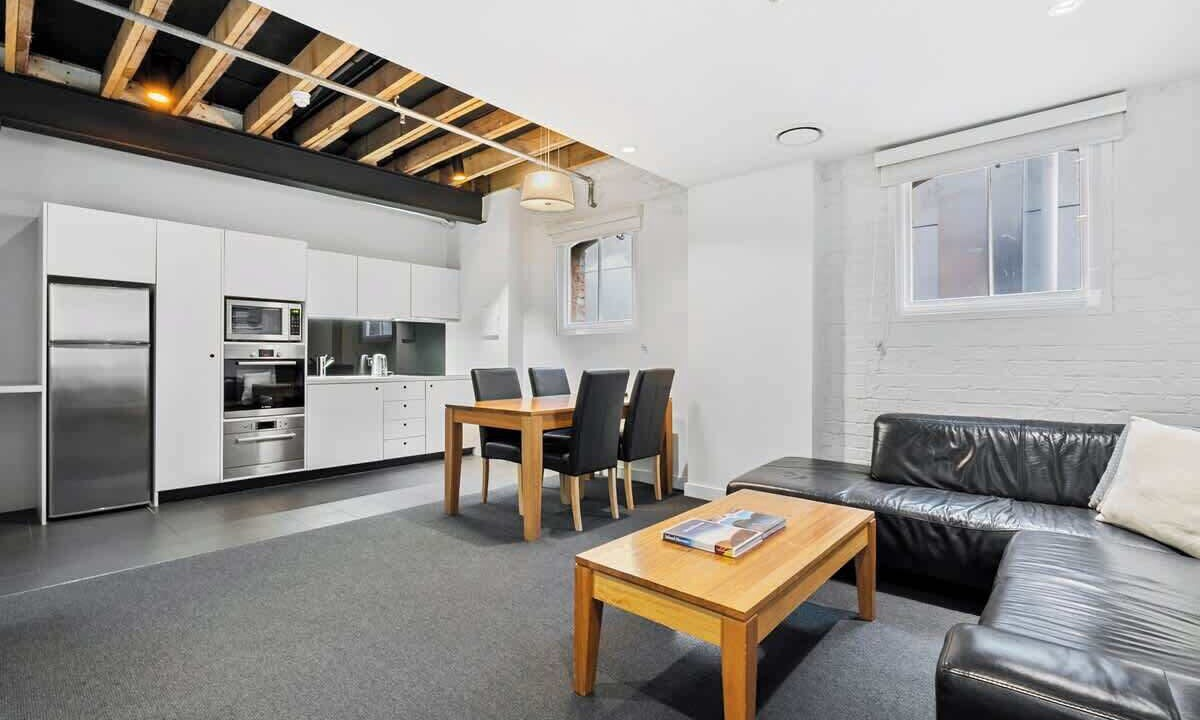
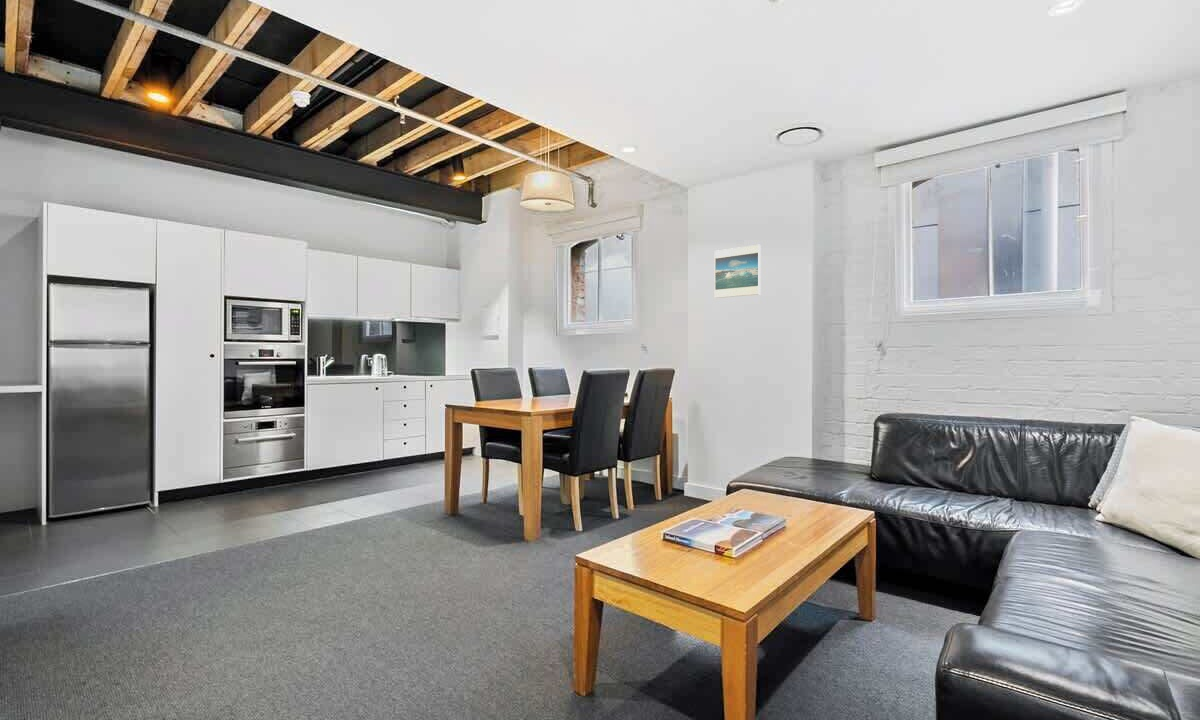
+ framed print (737, 272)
